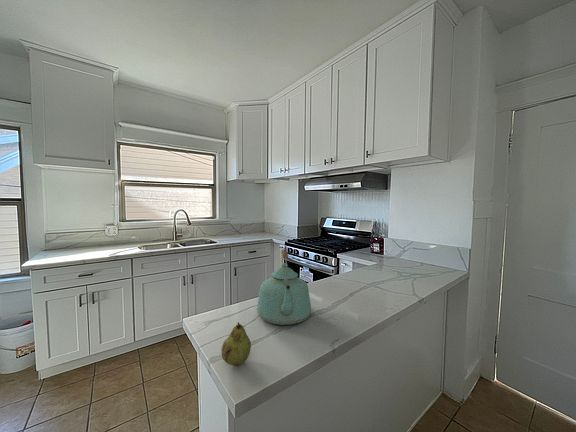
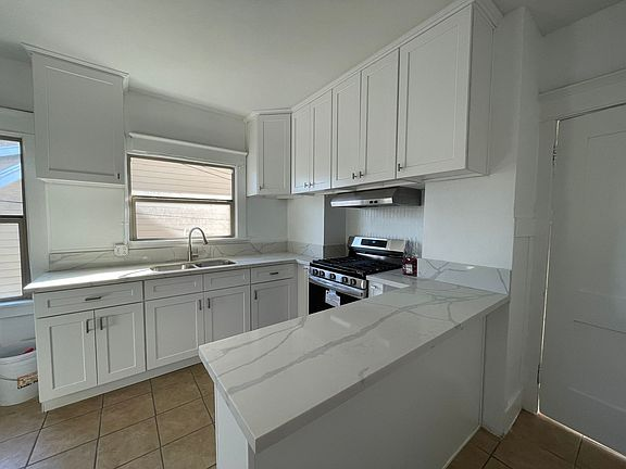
- fruit (236, 340)
- kettle (284, 285)
